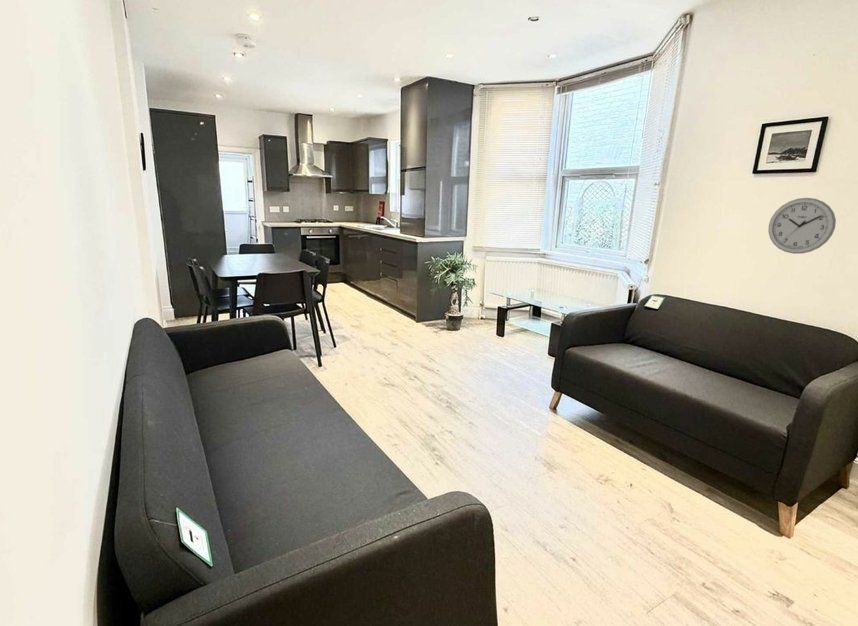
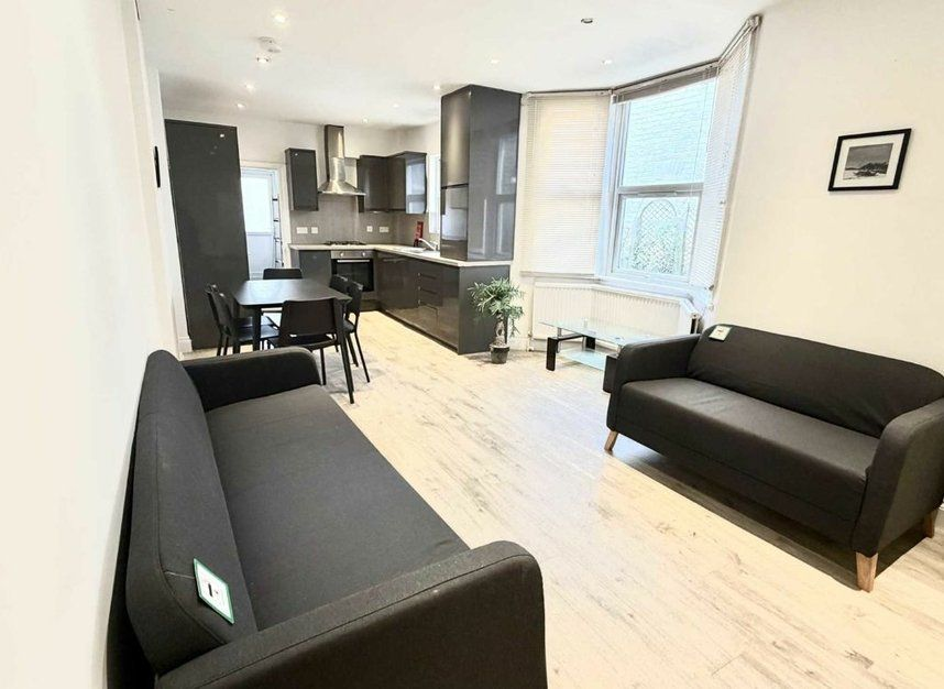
- wall clock (799, 226)
